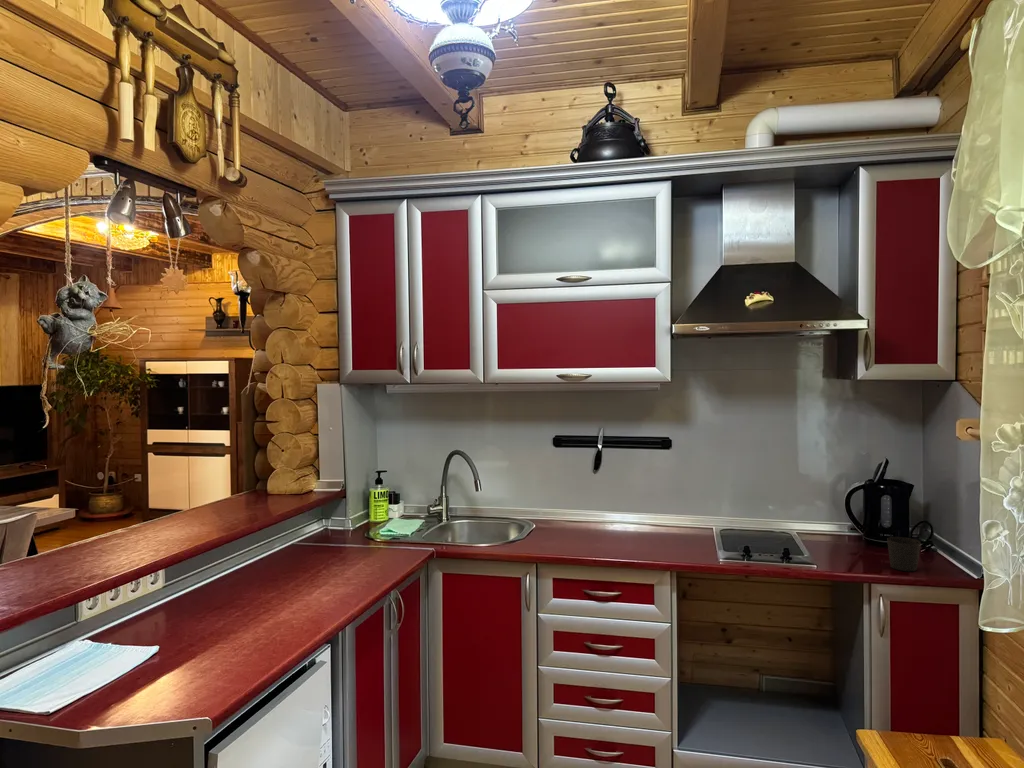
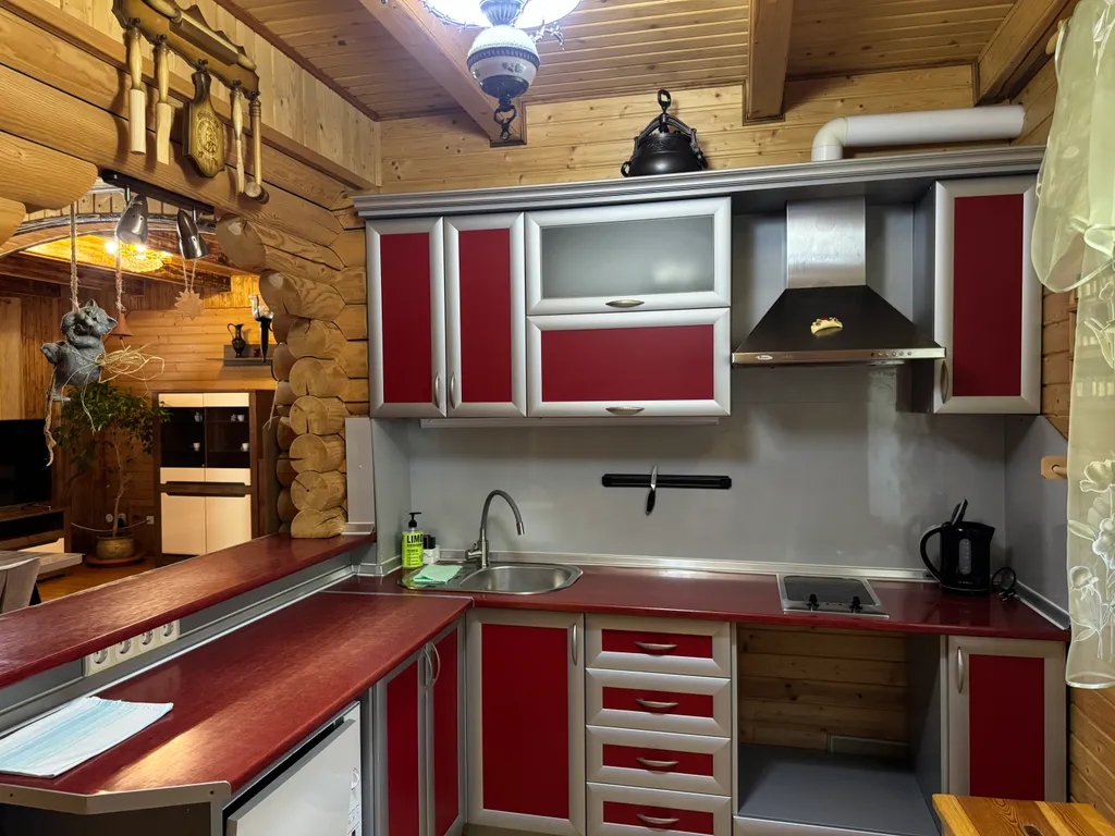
- cup (905, 553)
